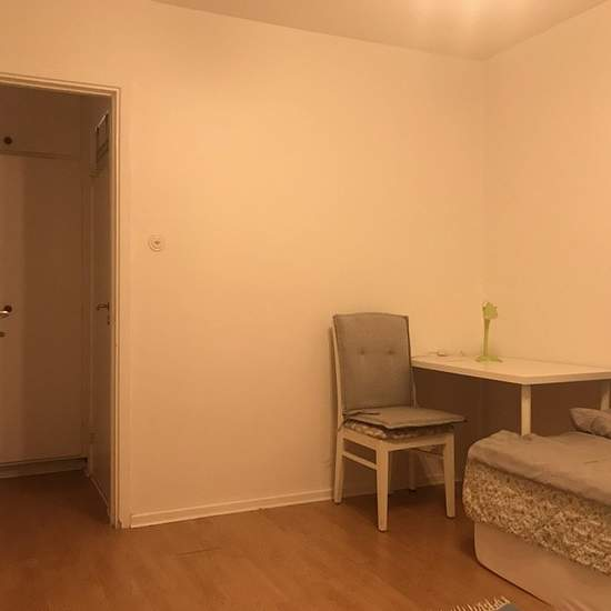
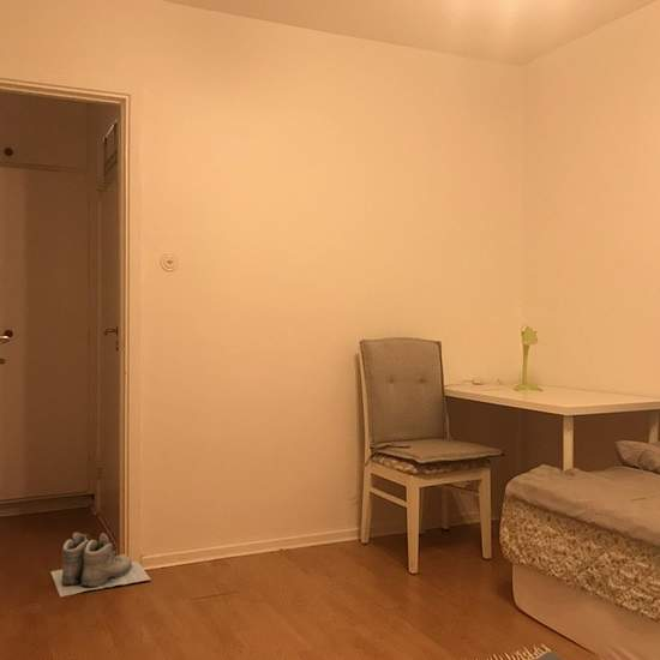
+ boots (100, 554)
